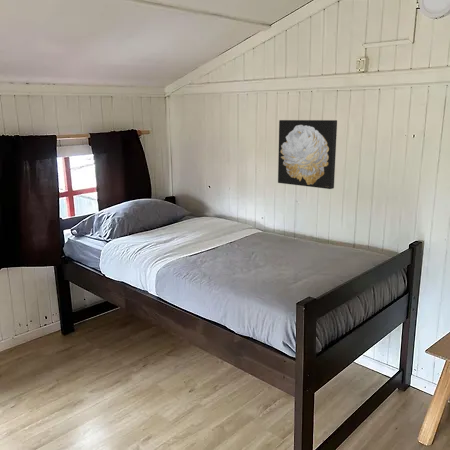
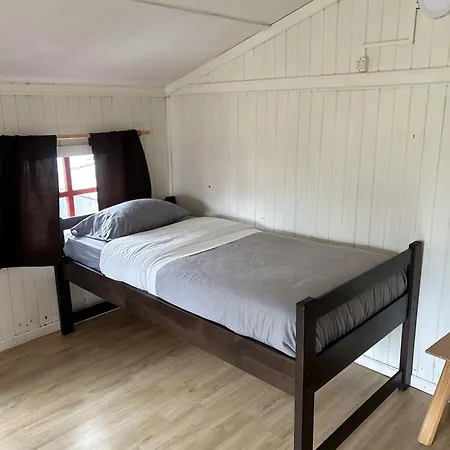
- wall art (306, 153)
